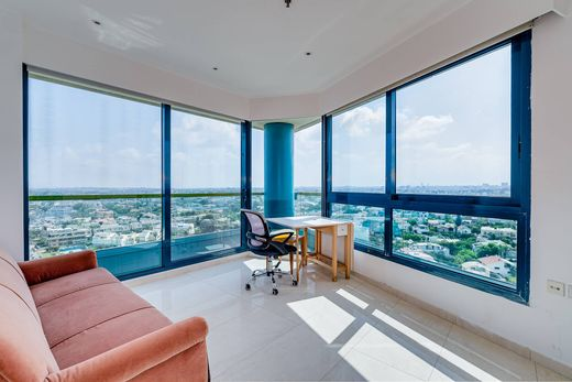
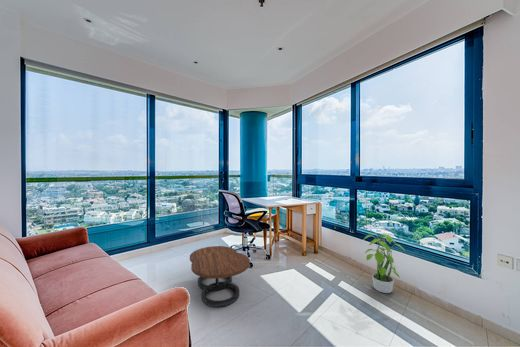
+ coffee table (217, 272)
+ potted plant (378, 260)
